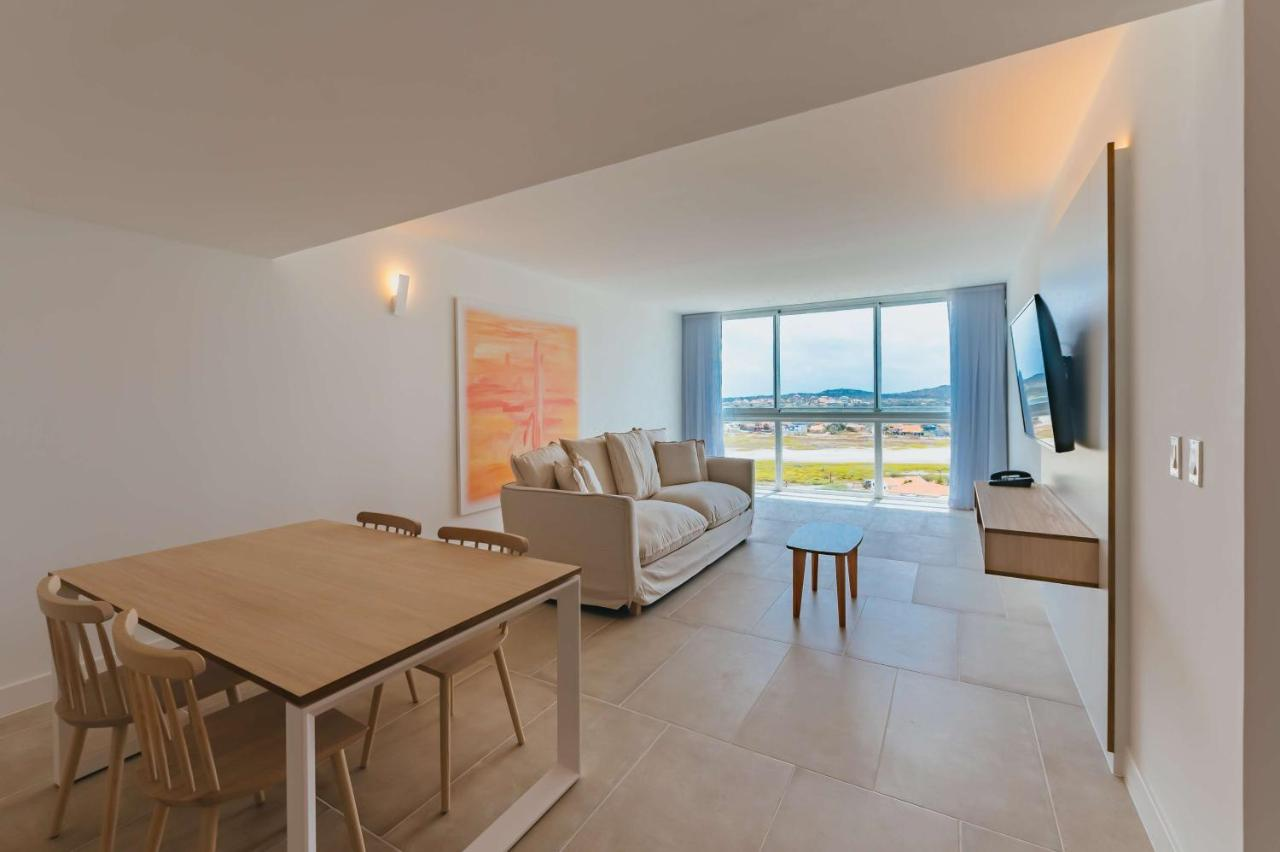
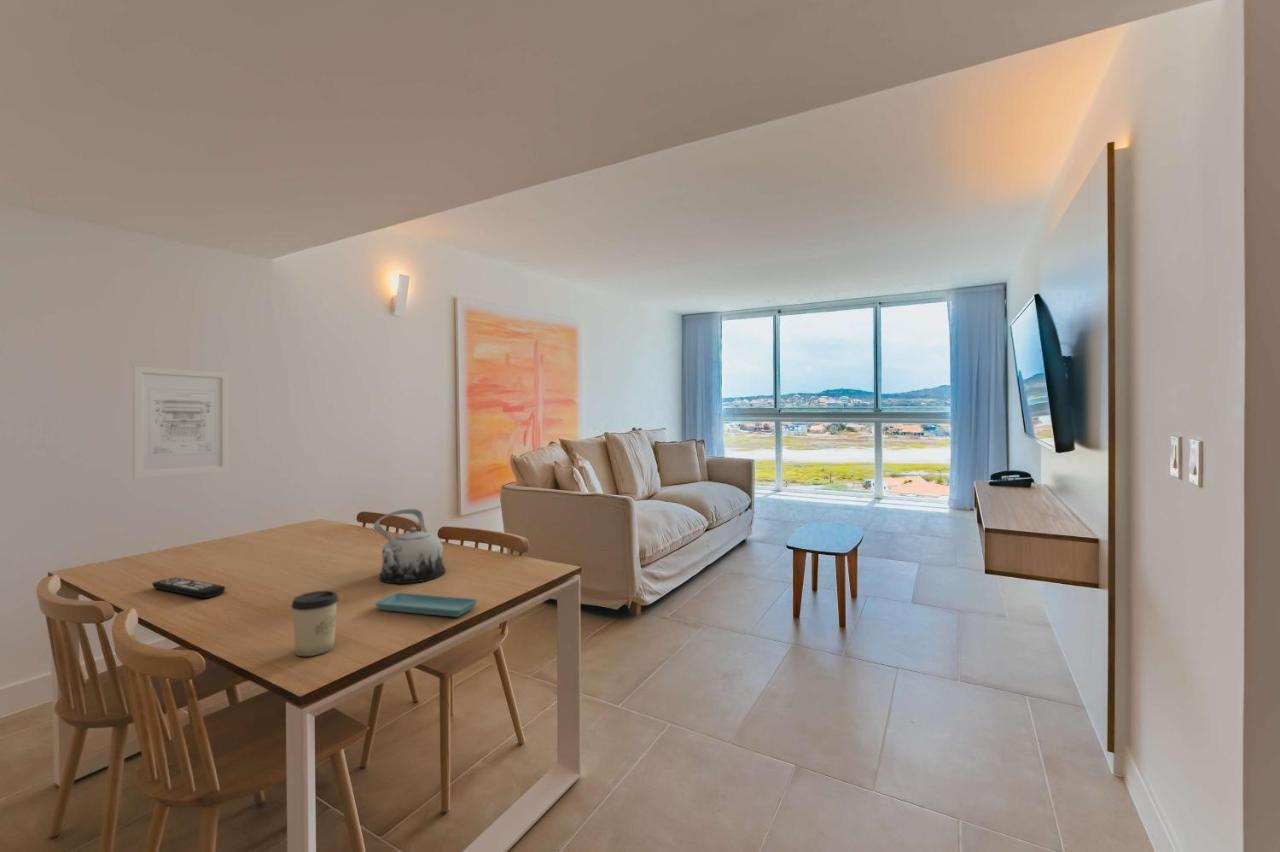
+ wall art (183, 422)
+ teapot (409, 543)
+ cup (315, 622)
+ saucer (426, 604)
+ remote control (188, 587)
